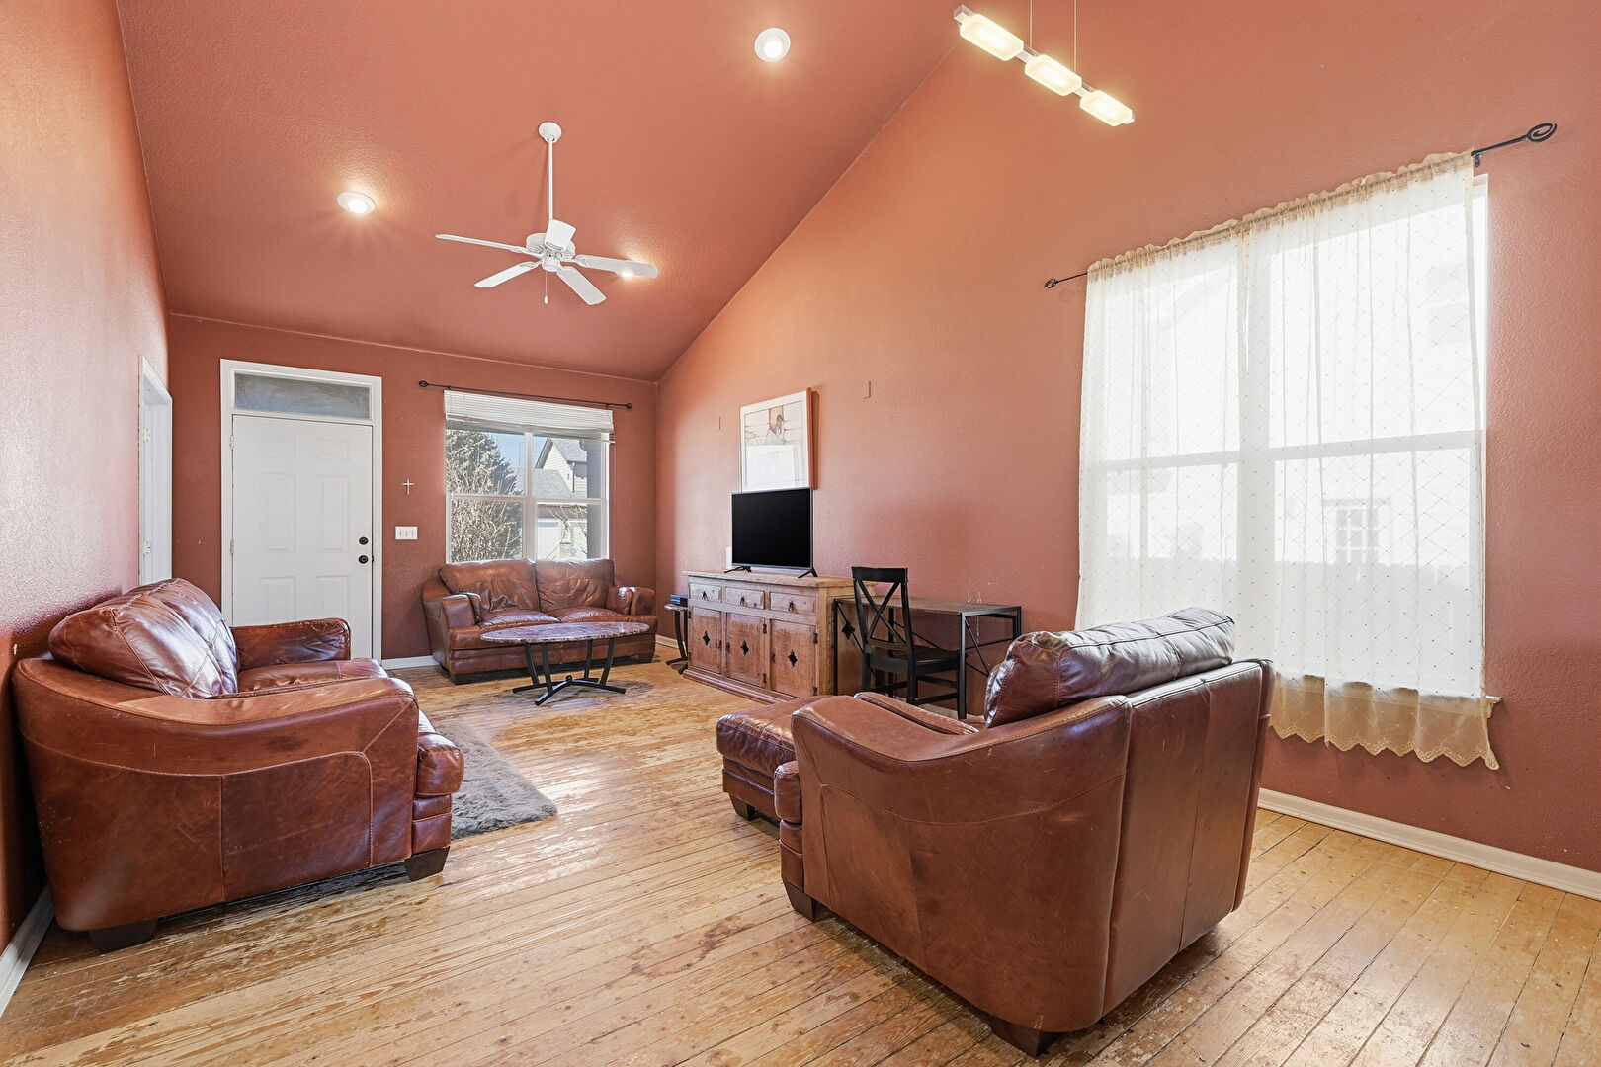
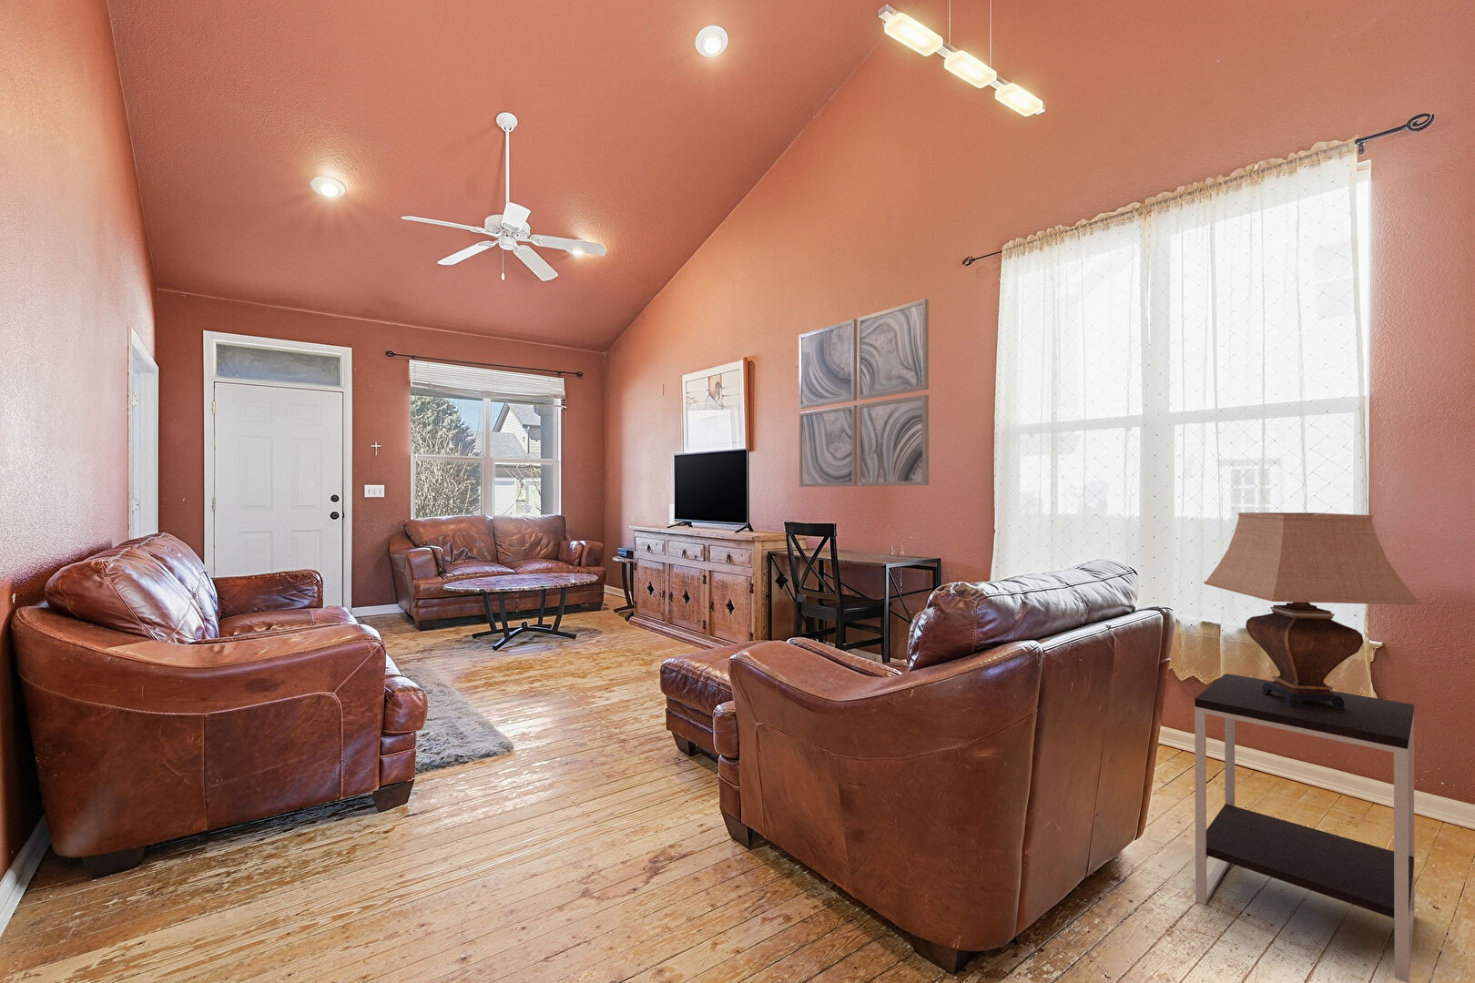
+ side table (1296, 824)
+ table lamp (1302, 607)
+ wall art (858, 404)
